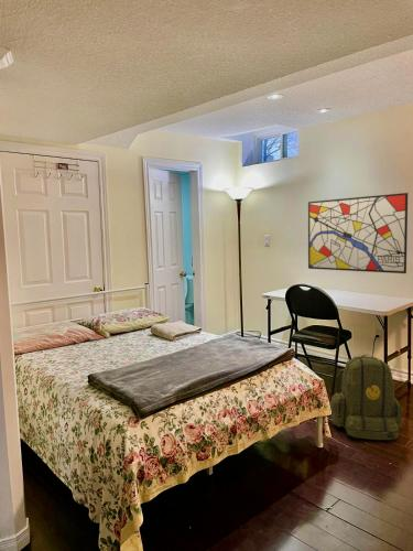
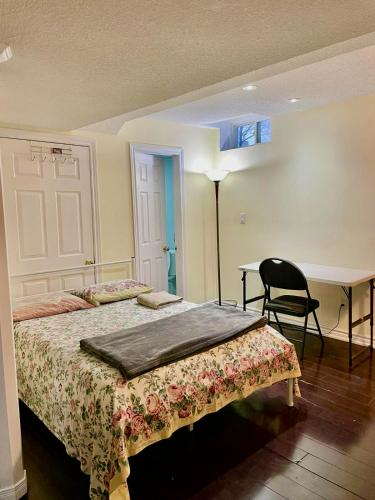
- backpack (363, 390)
- wall art (352, 234)
